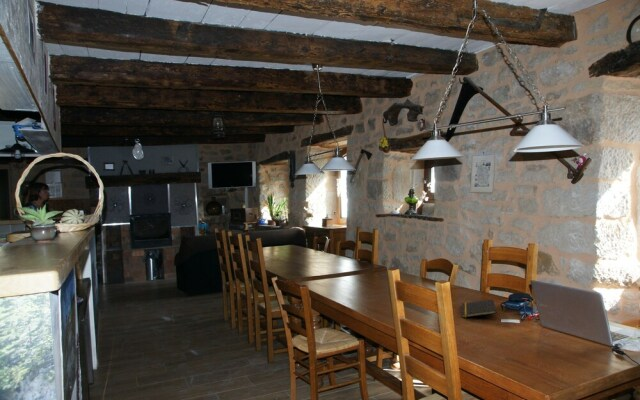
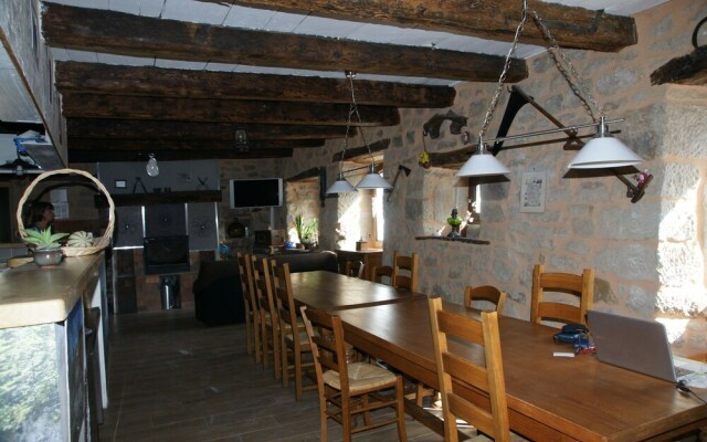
- notepad (478, 308)
